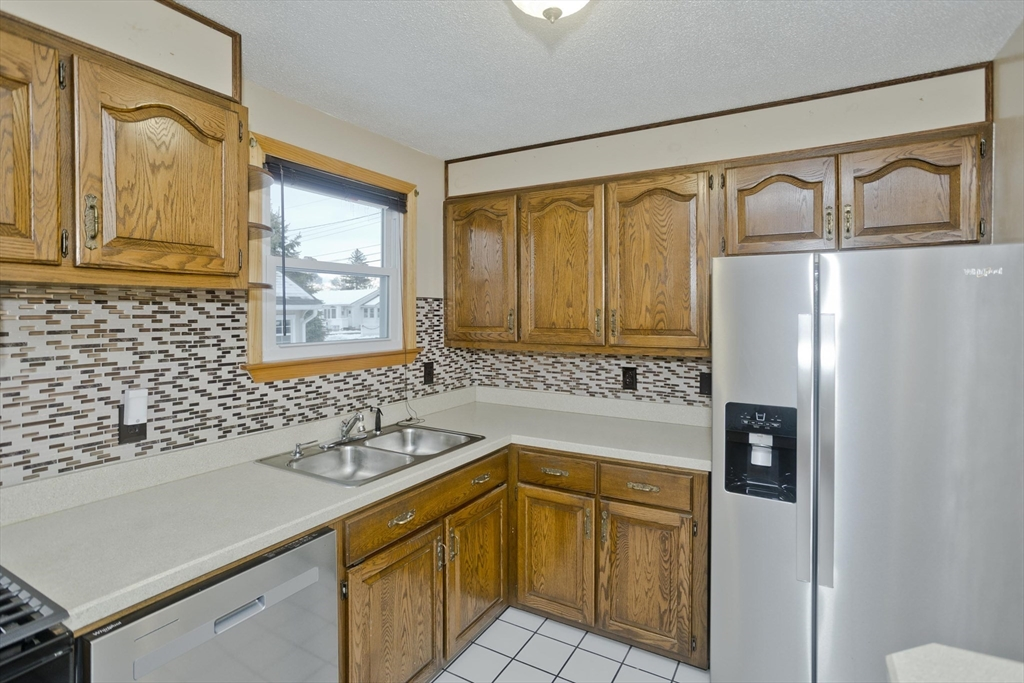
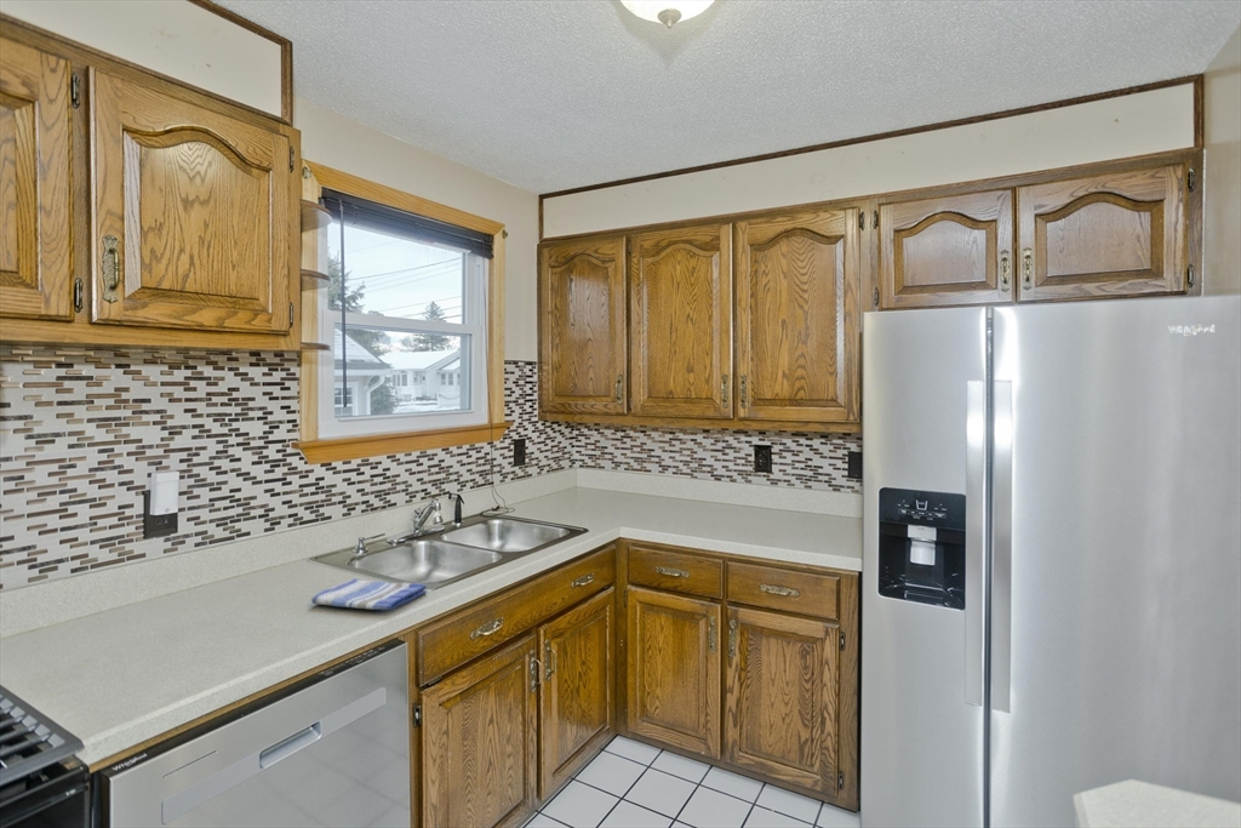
+ dish towel (370, 593)
